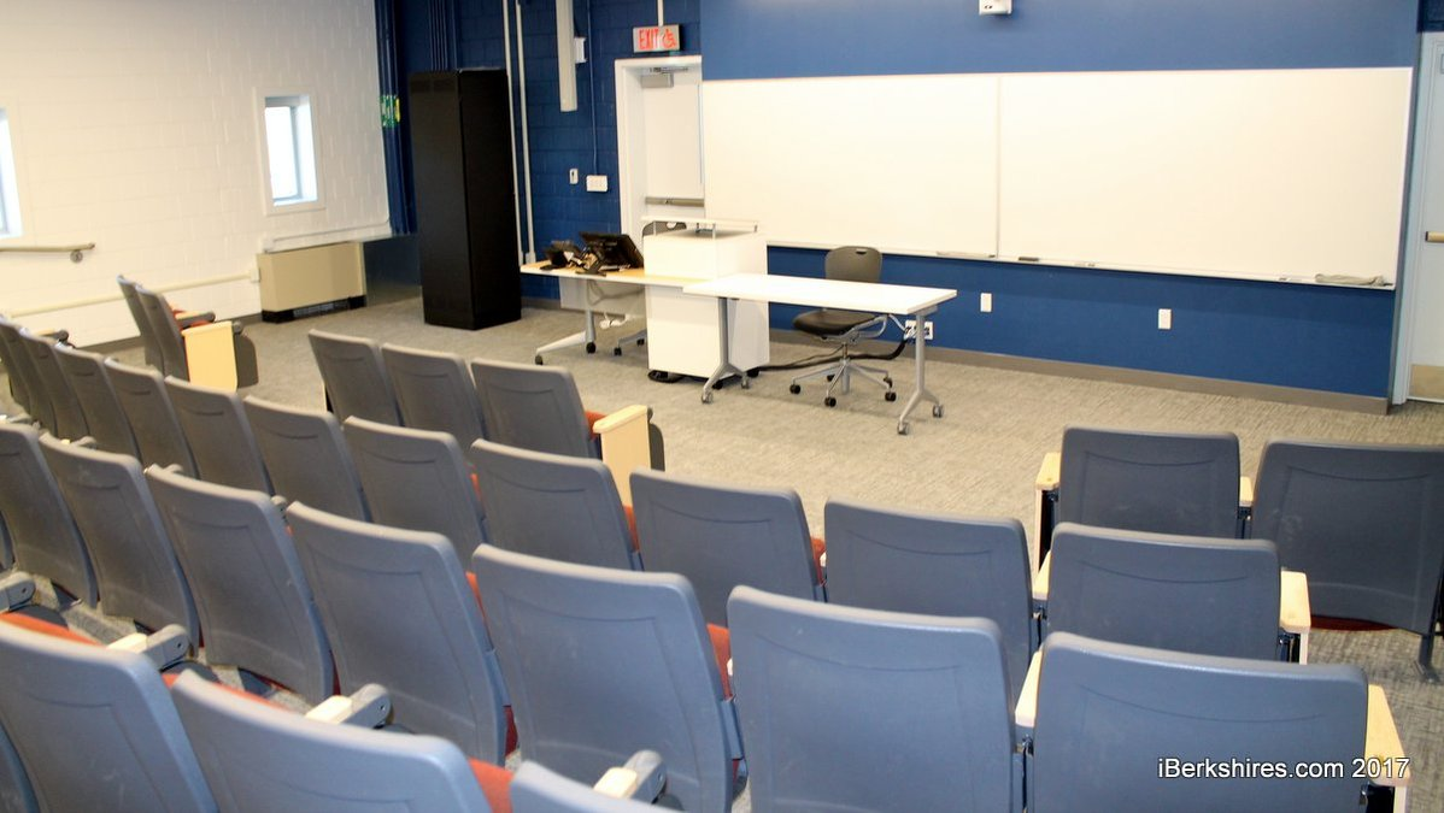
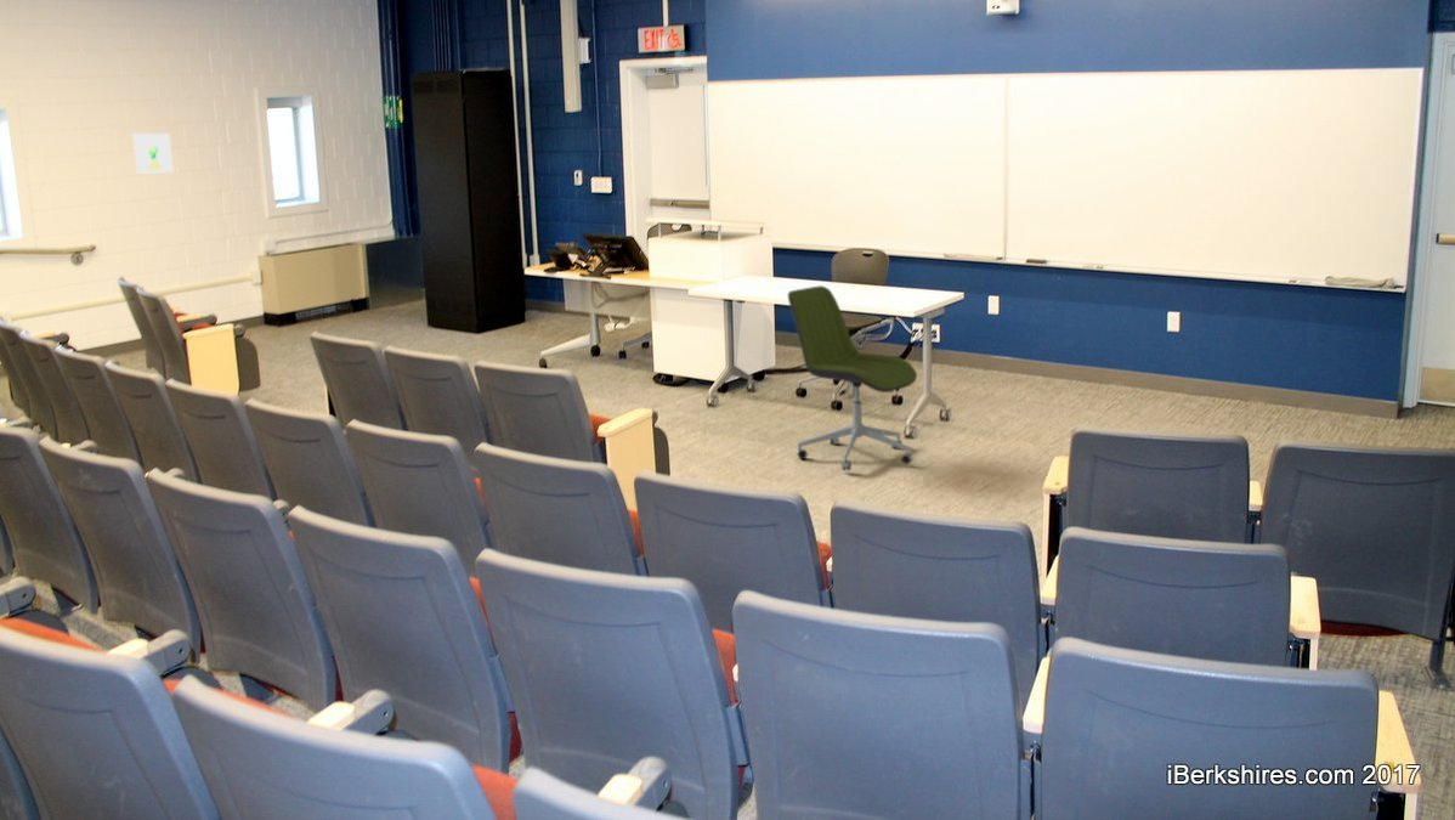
+ office chair (856, 374)
+ wall art (153, 153)
